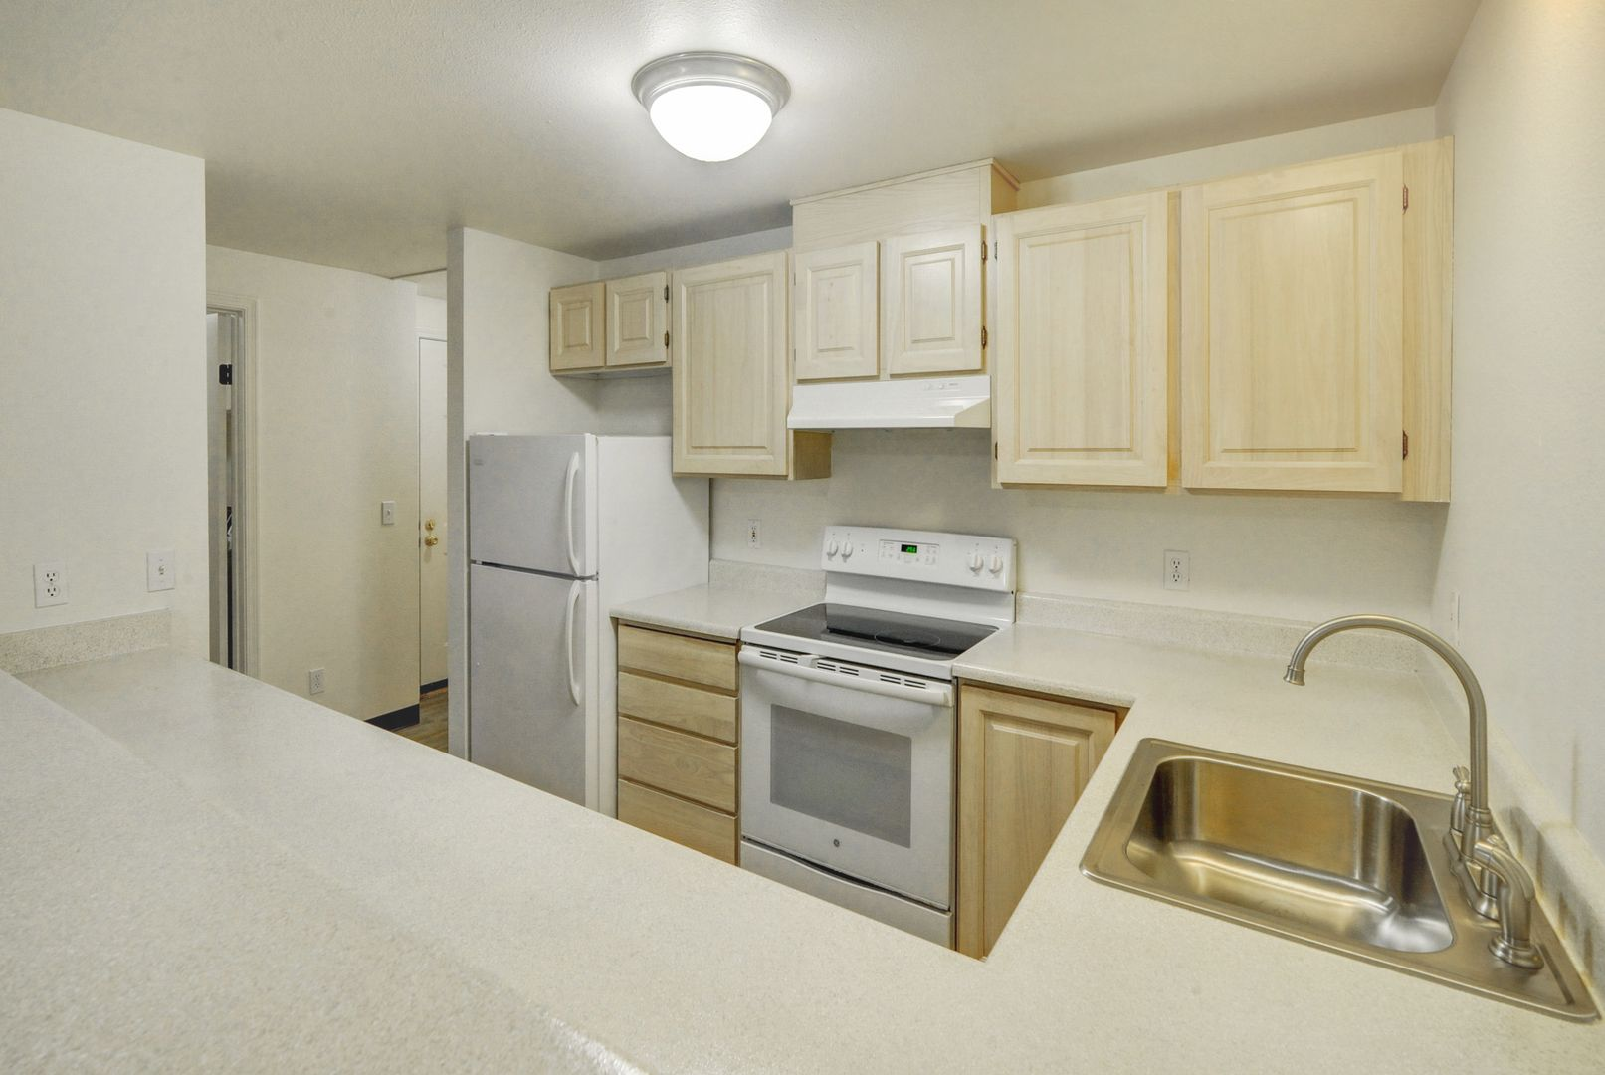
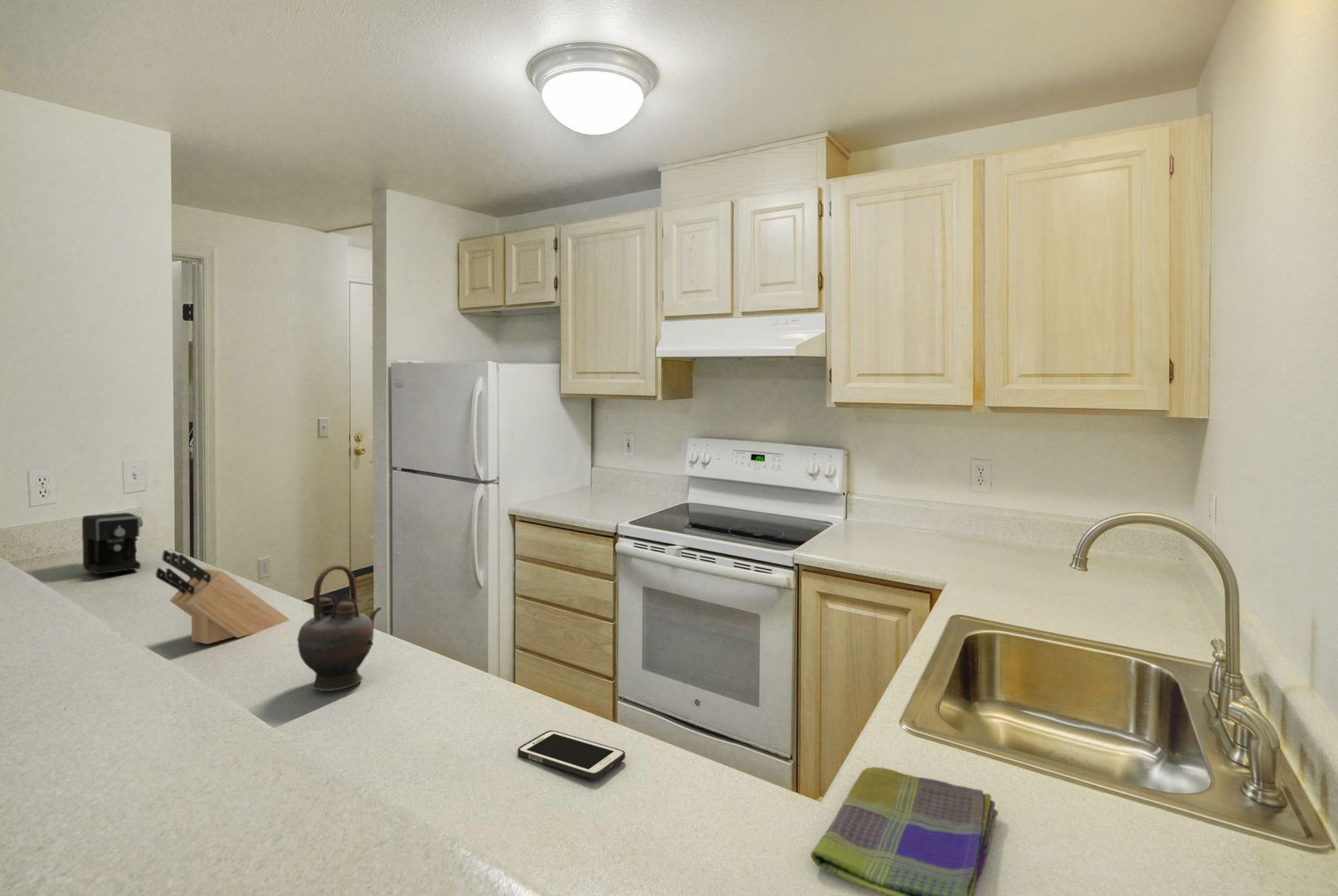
+ cell phone (571, 753)
+ dish towel (907, 827)
+ knife block (224, 590)
+ teapot (343, 623)
+ coffee maker (139, 536)
